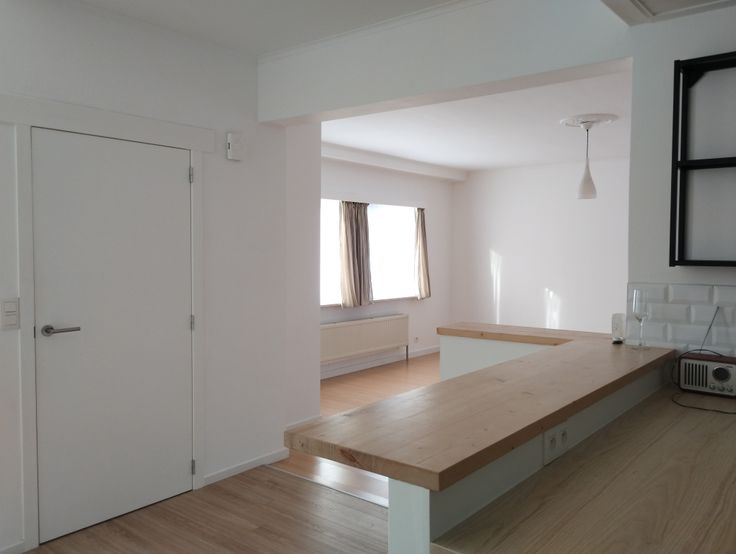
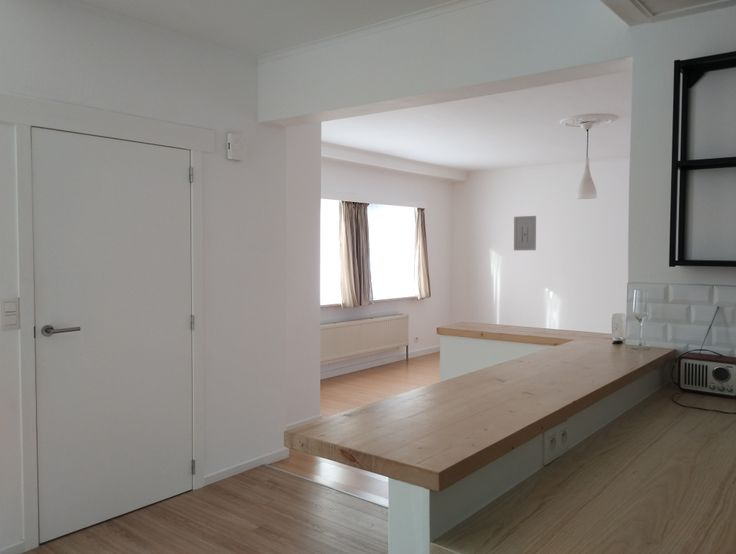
+ wall art (524, 233)
